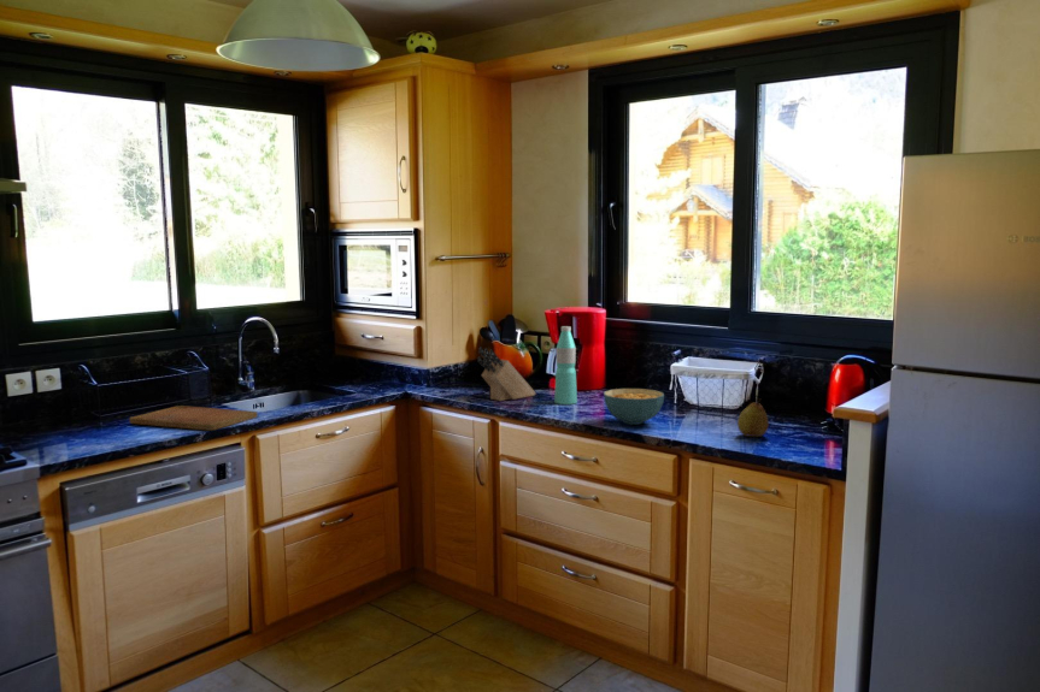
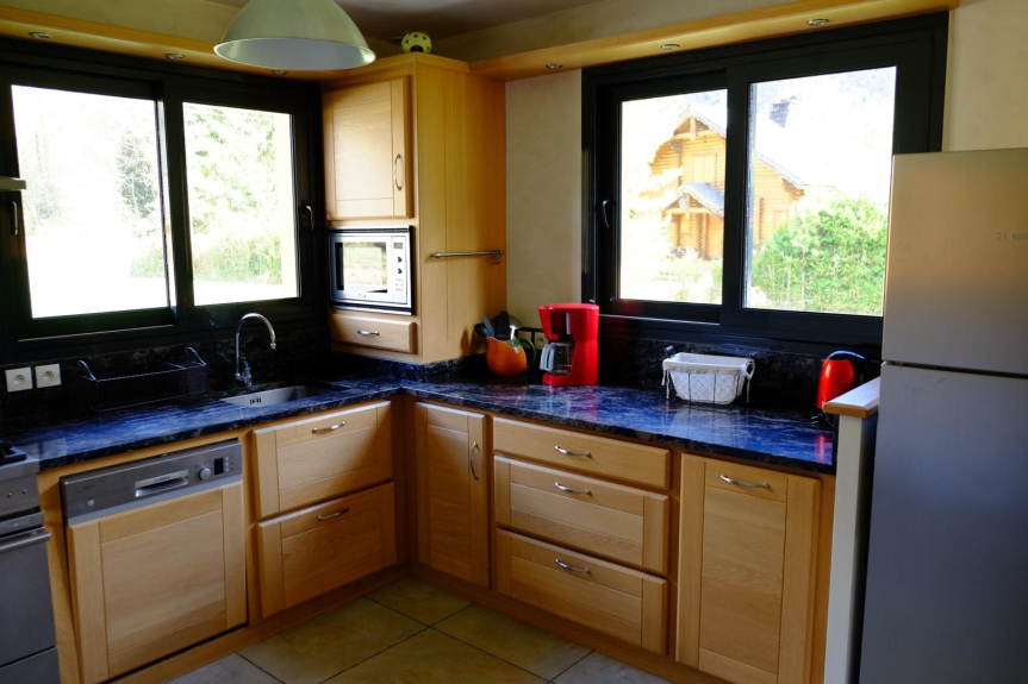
- cutting board (194, 416)
- cereal bowl (633, 408)
- knife block (505, 372)
- fruit (753, 416)
- water bottle (565, 365)
